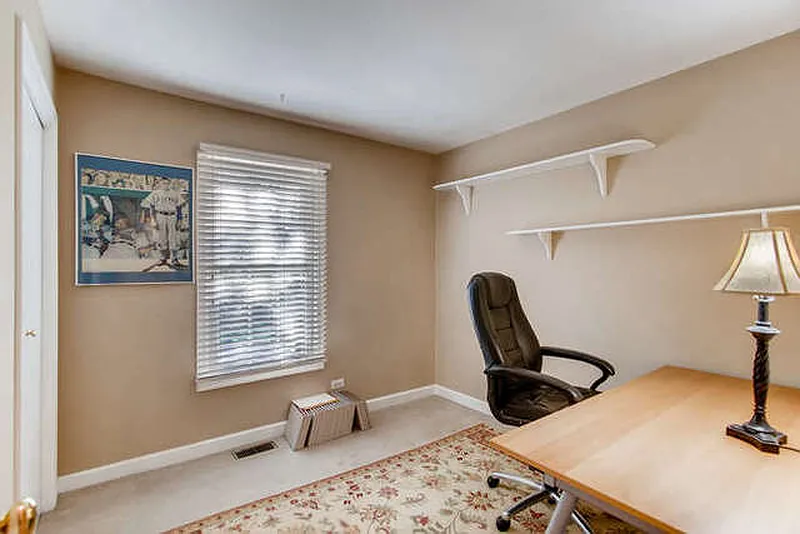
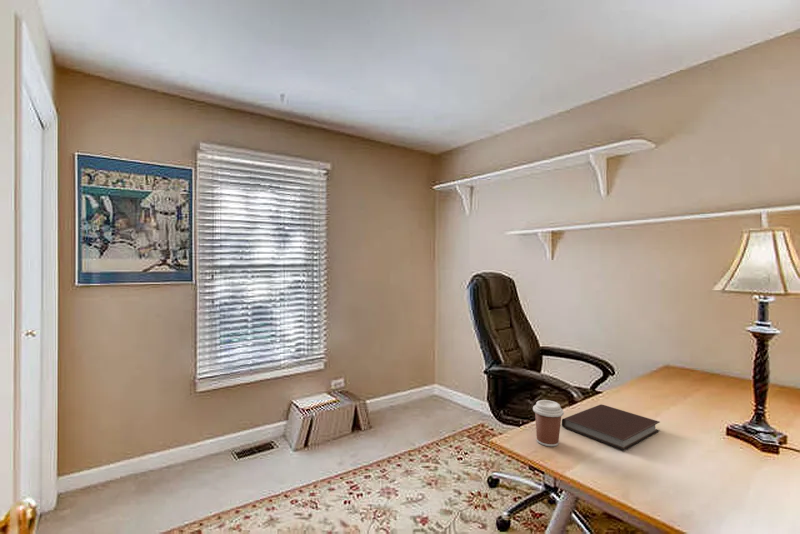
+ coffee cup (547, 422)
+ notebook (610, 424)
